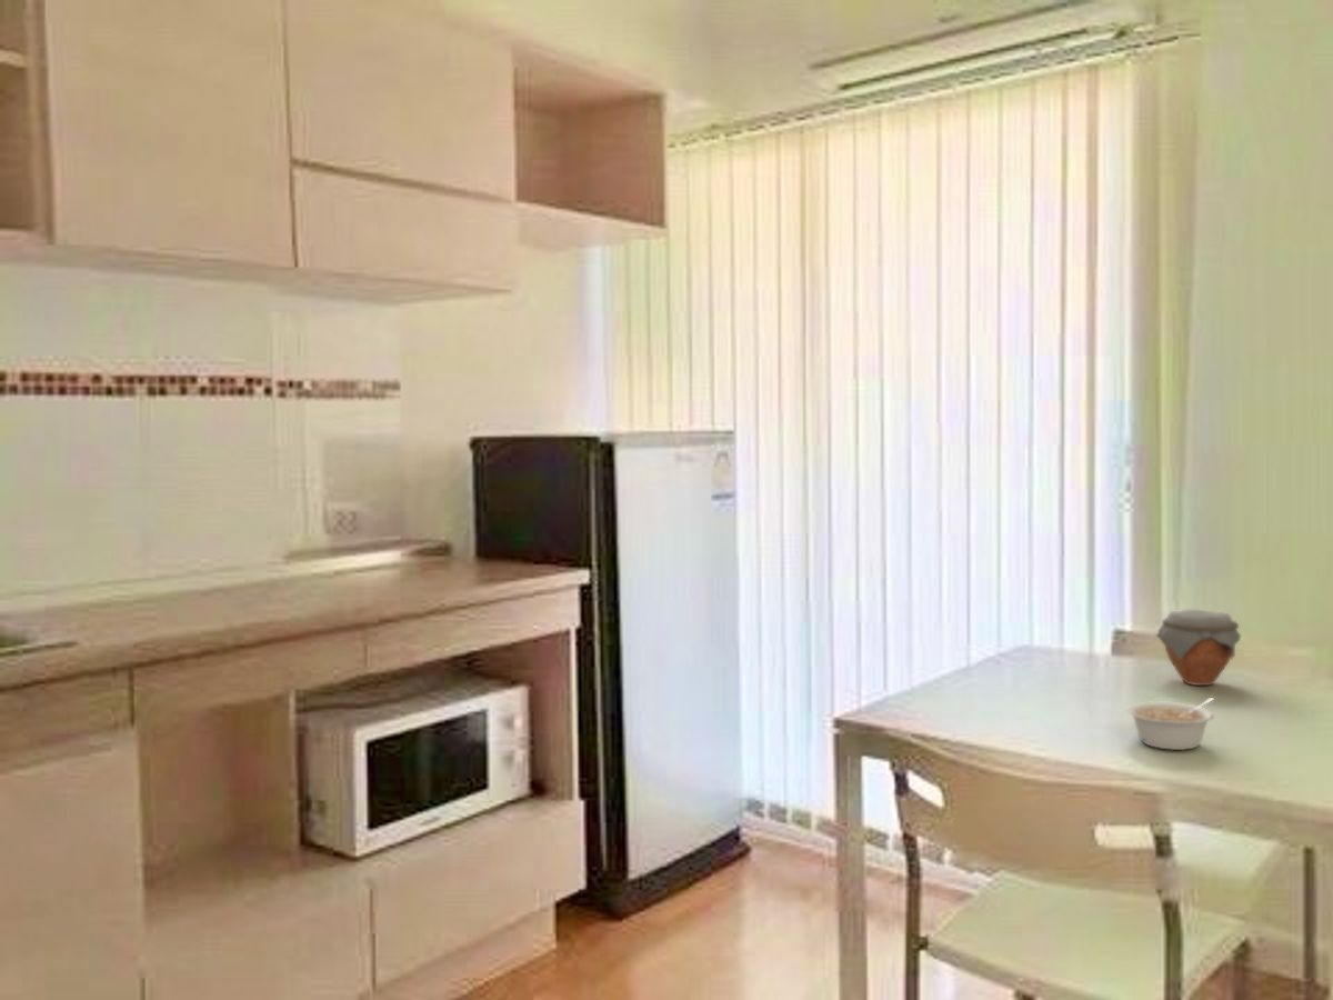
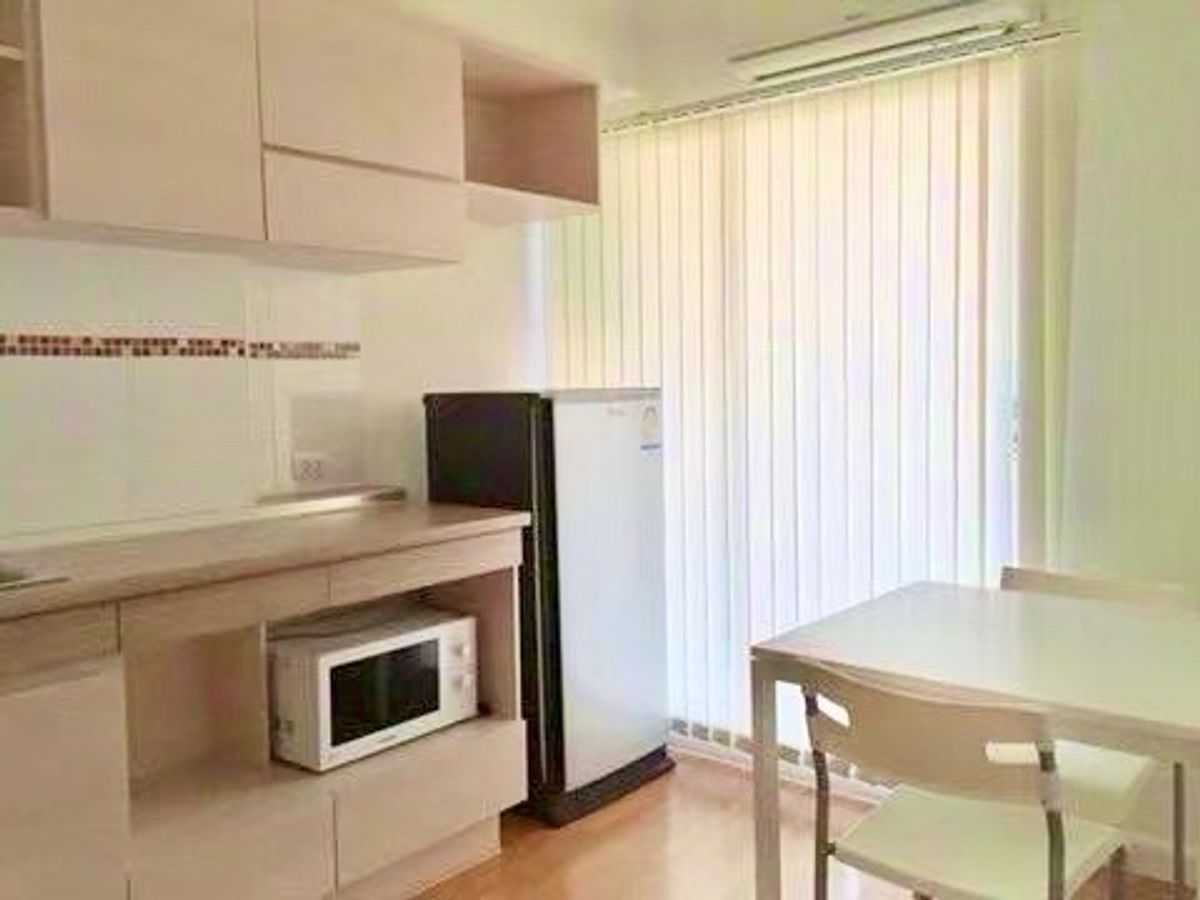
- legume (1170, 722)
- jar (1197, 647)
